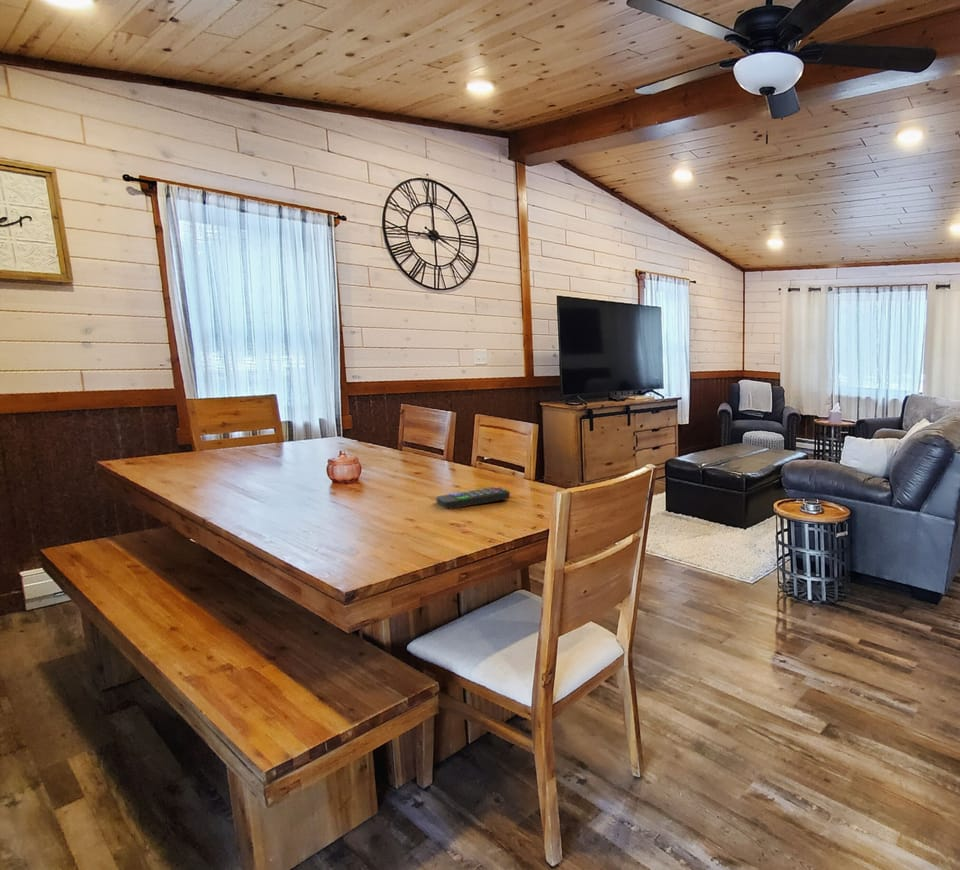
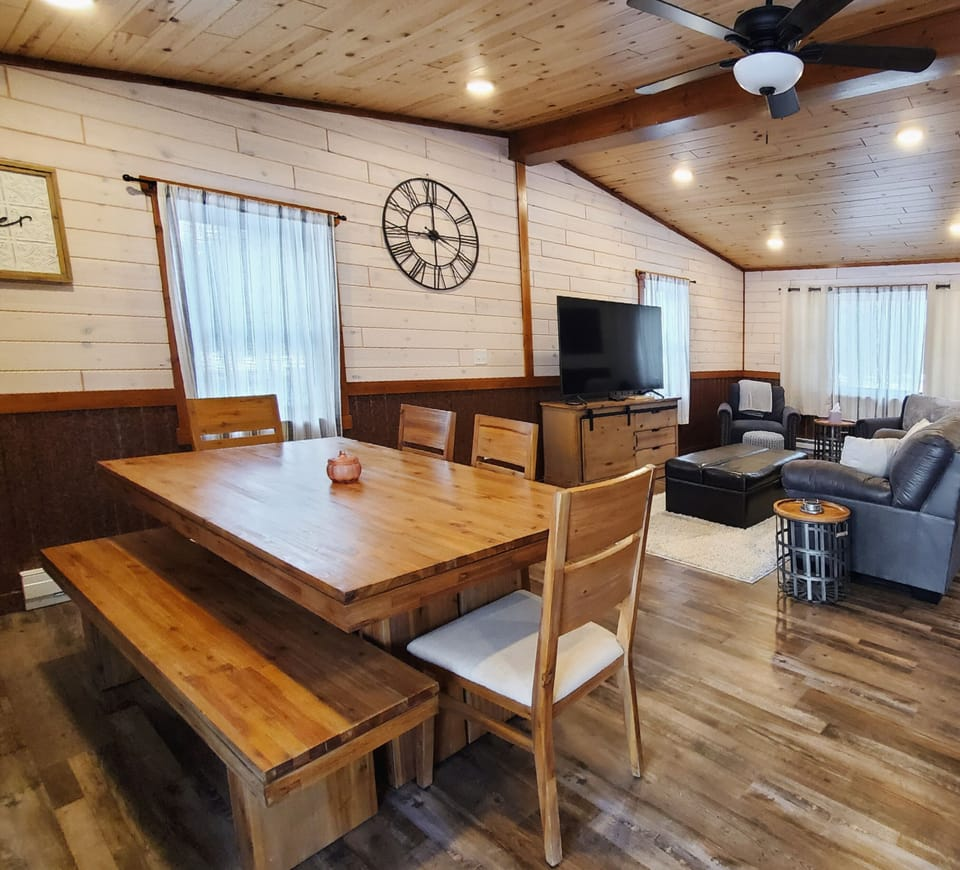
- remote control (473, 496)
